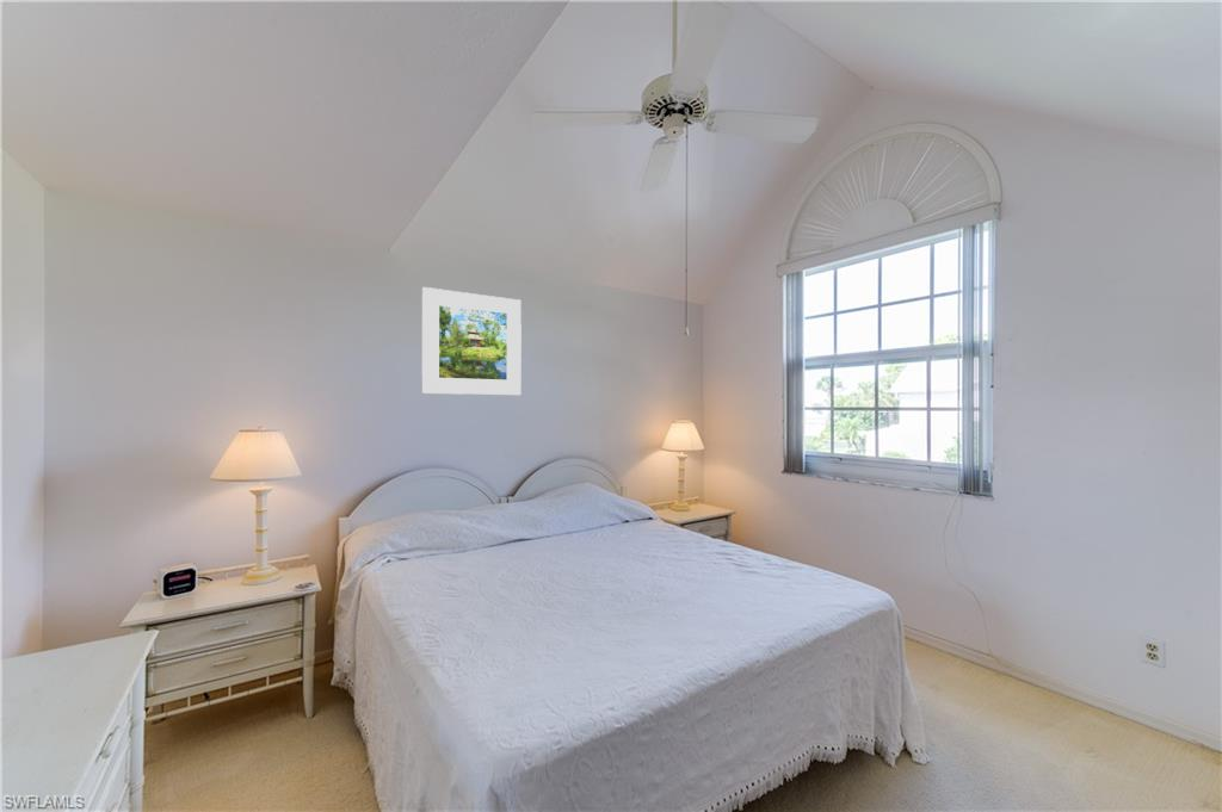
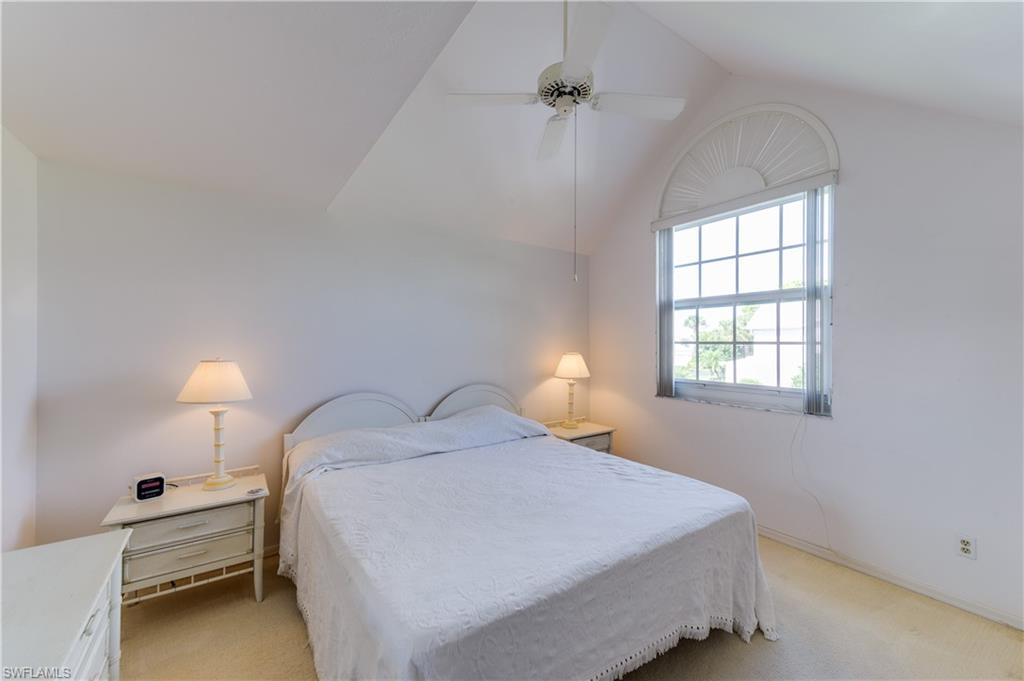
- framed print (474, 343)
